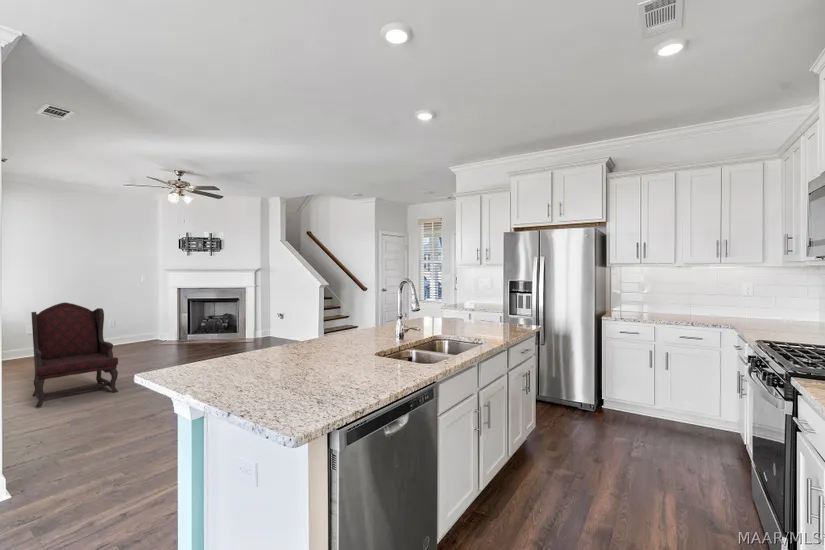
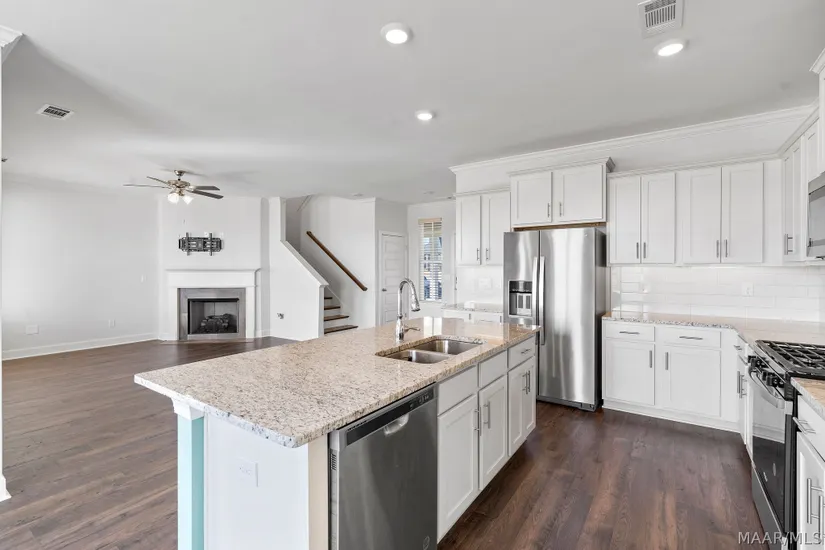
- armchair (72, 348)
